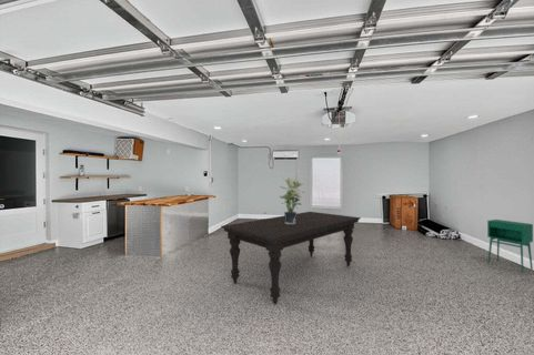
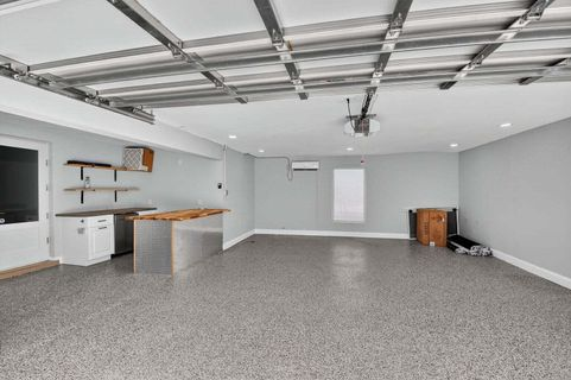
- dining table (294, 244)
- potted plant (292, 200)
- storage cabinet (508, 244)
